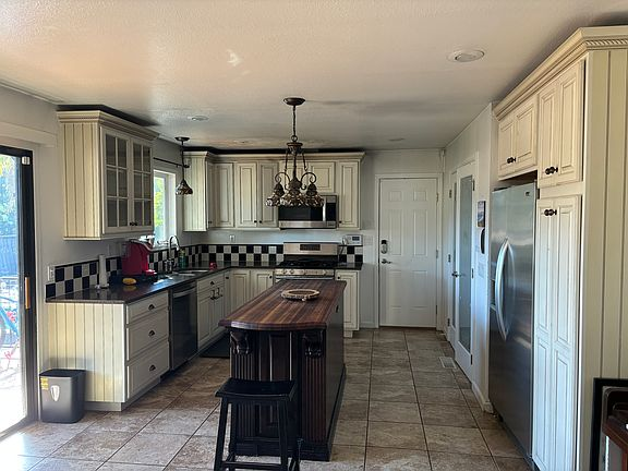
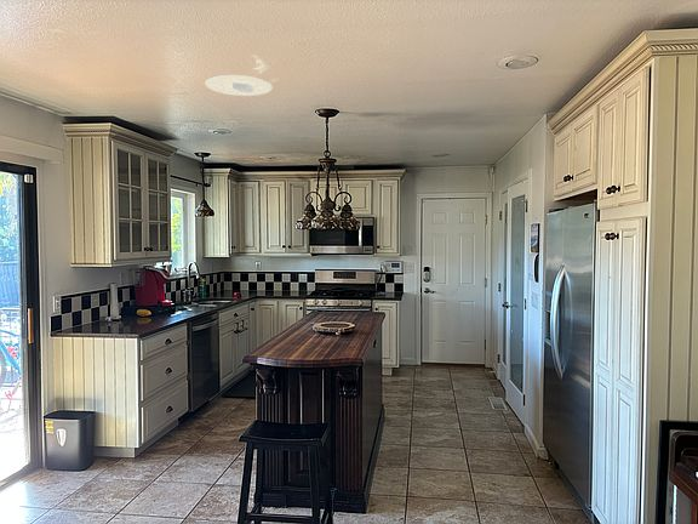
+ recessed light (239, 82)
